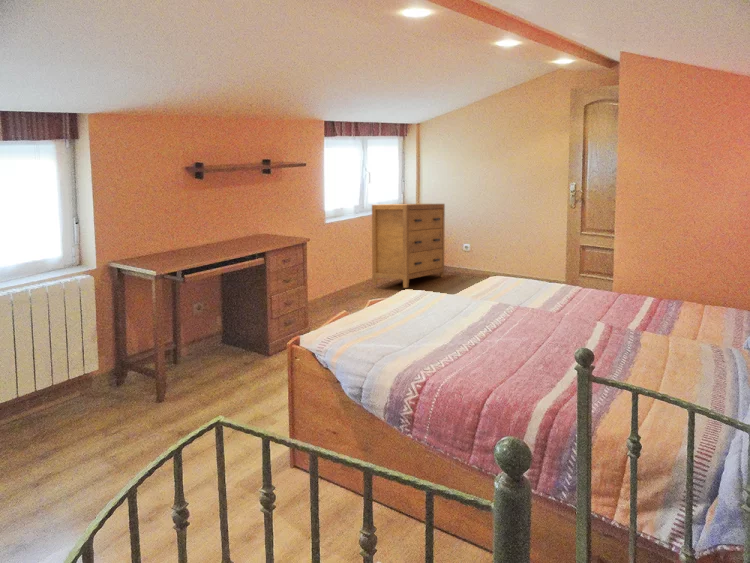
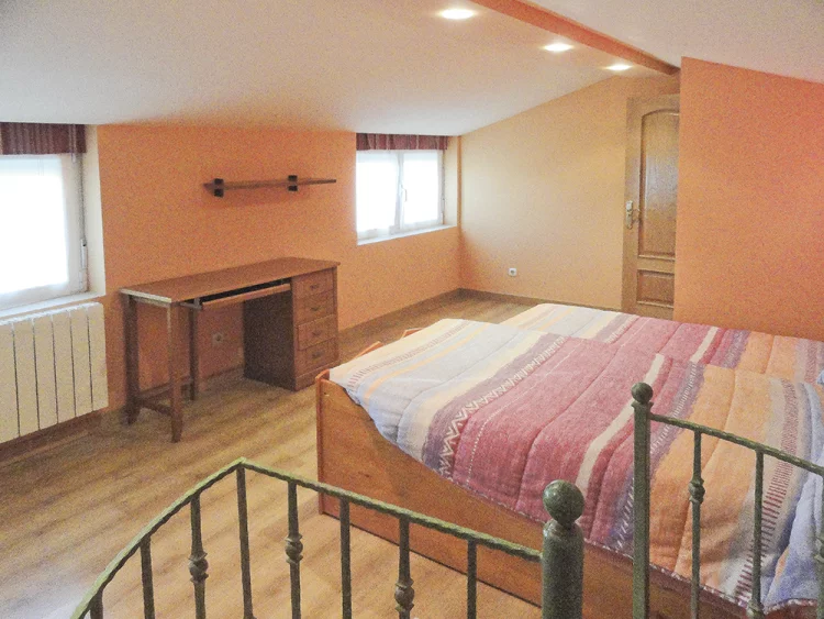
- dresser (410, 243)
